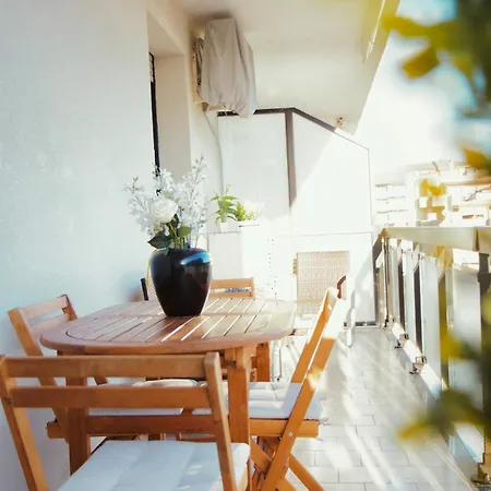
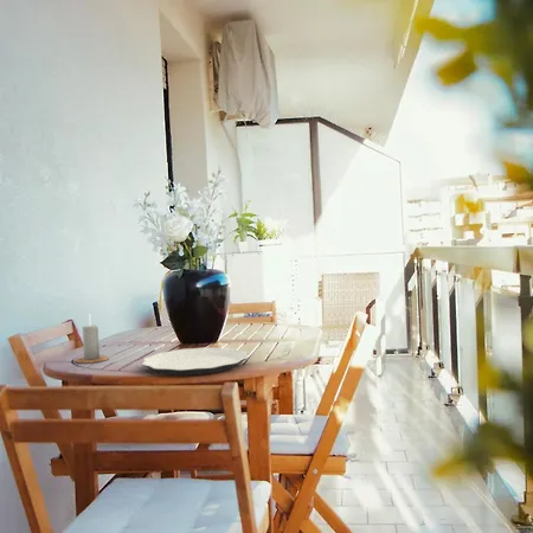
+ candle (90, 335)
+ plate (195, 361)
